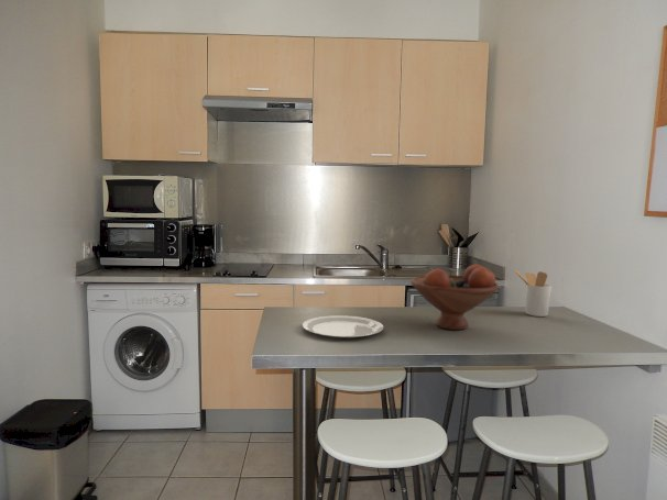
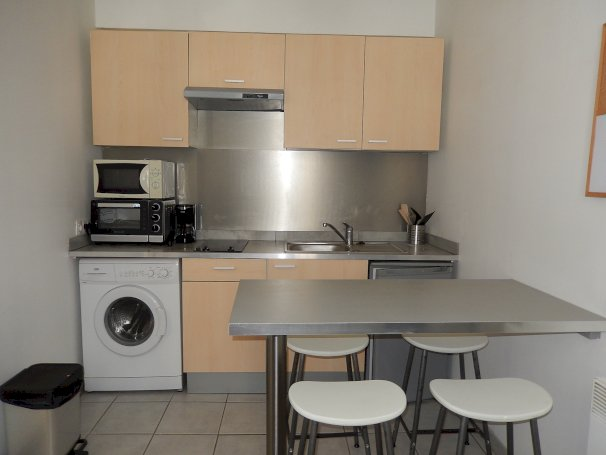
- fruit bowl (452, 295)
- plate (342, 327)
- utensil holder (531, 291)
